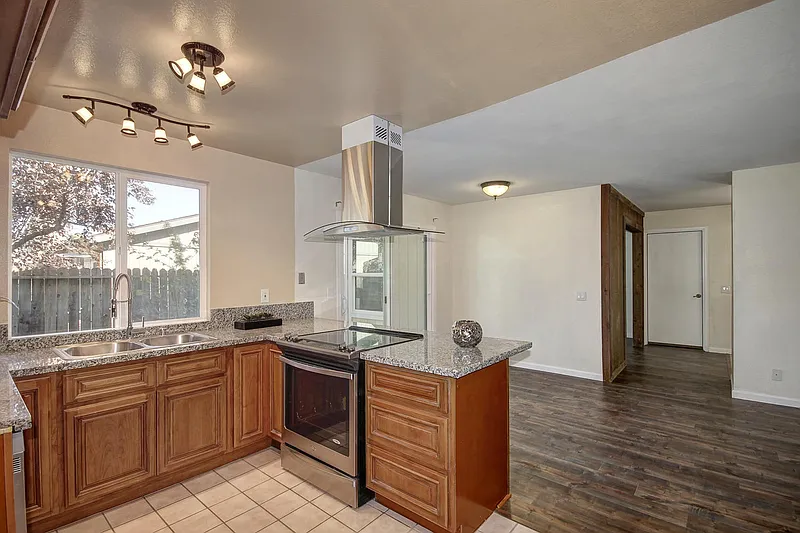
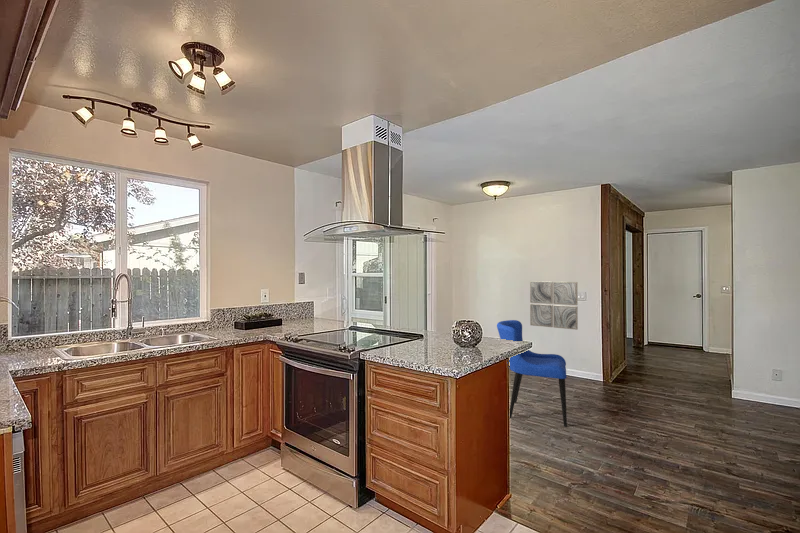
+ wall art (553, 303)
+ dining chair (537, 368)
